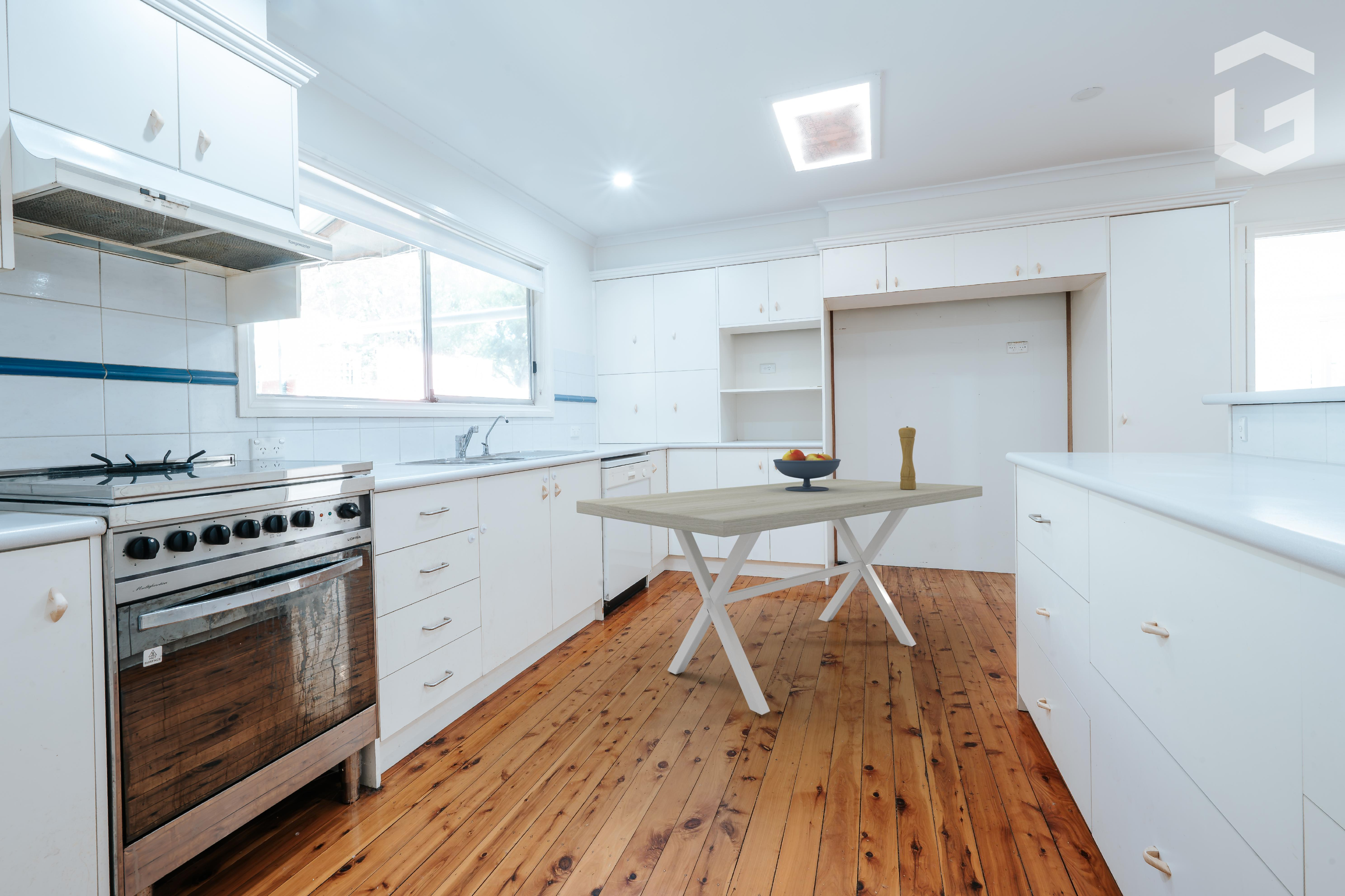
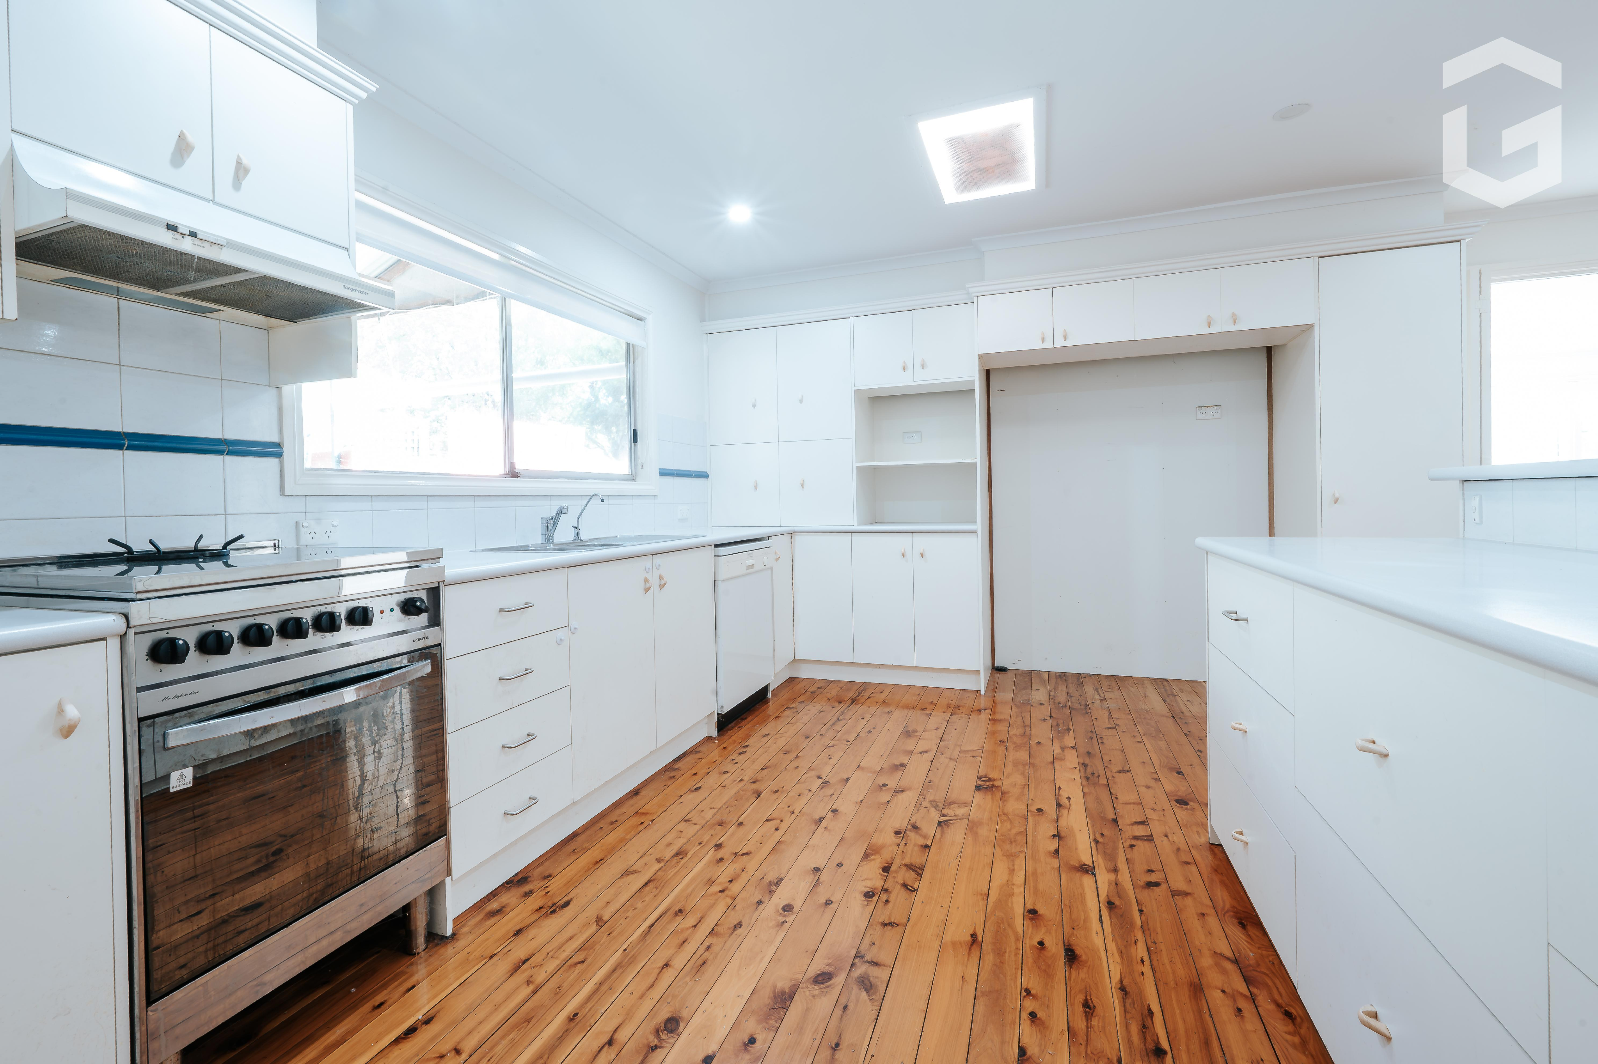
- pepper mill (907, 457)
- fruit bowl (806, 469)
- dining table (798, 575)
